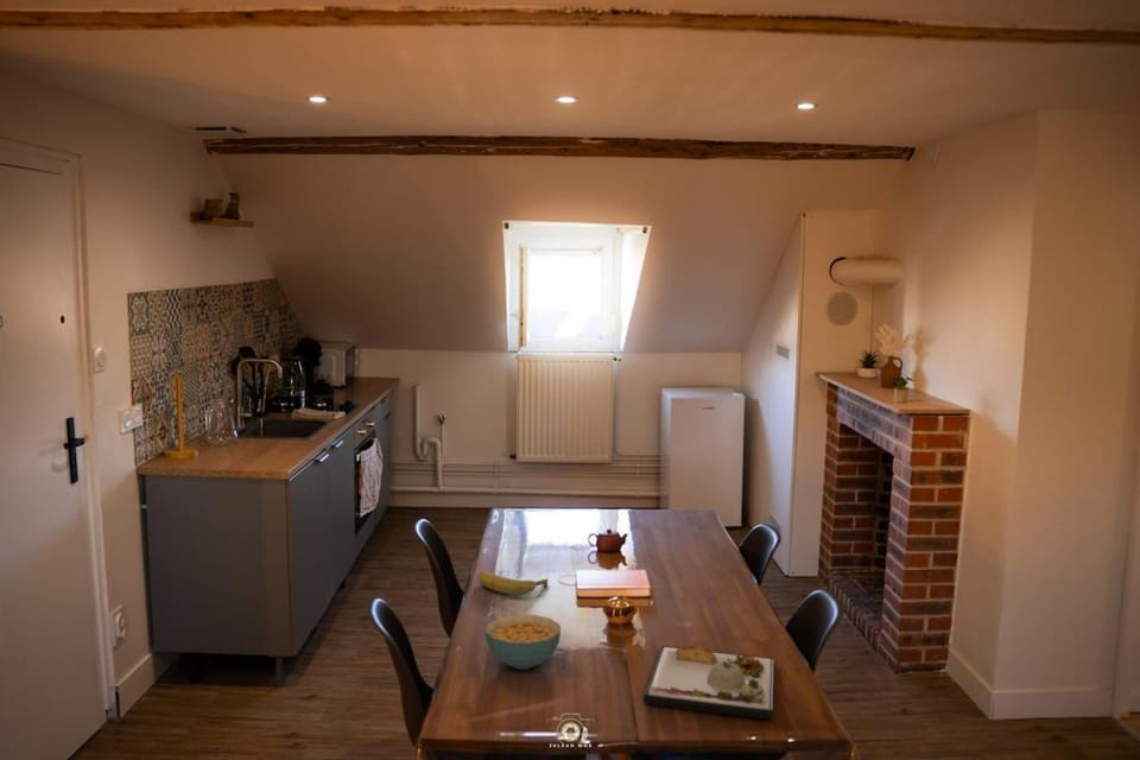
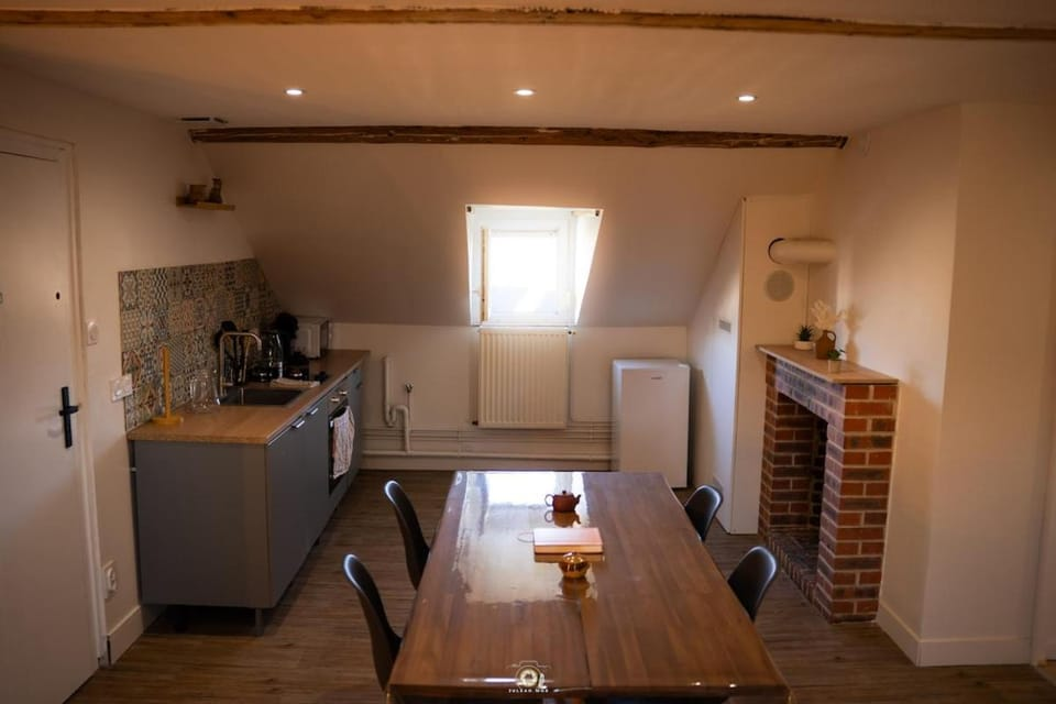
- dinner plate (711, 670)
- cereal bowl (522, 646)
- fruit (514, 580)
